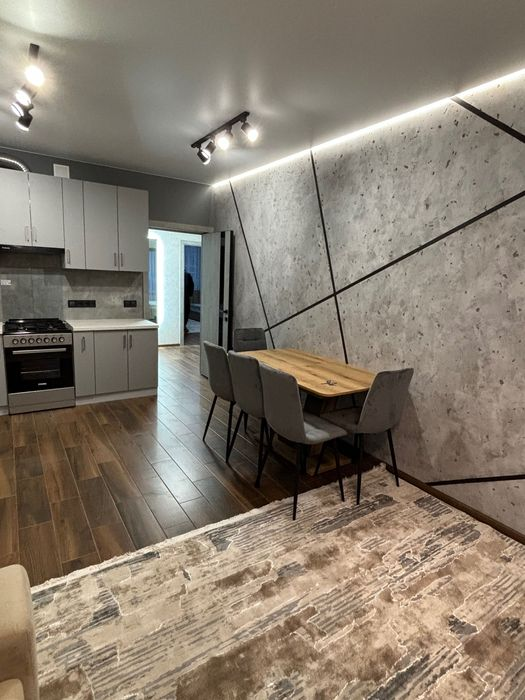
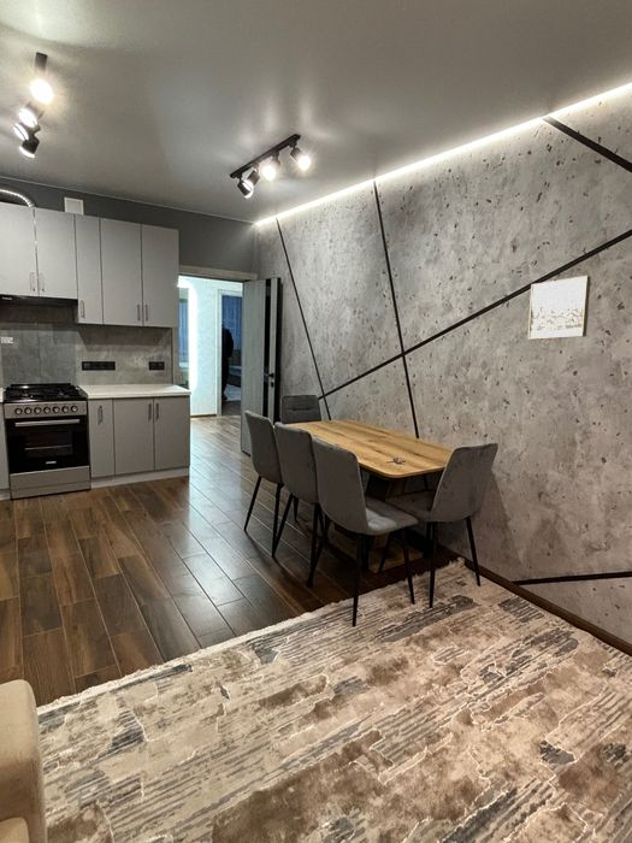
+ wall art (557, 308)
